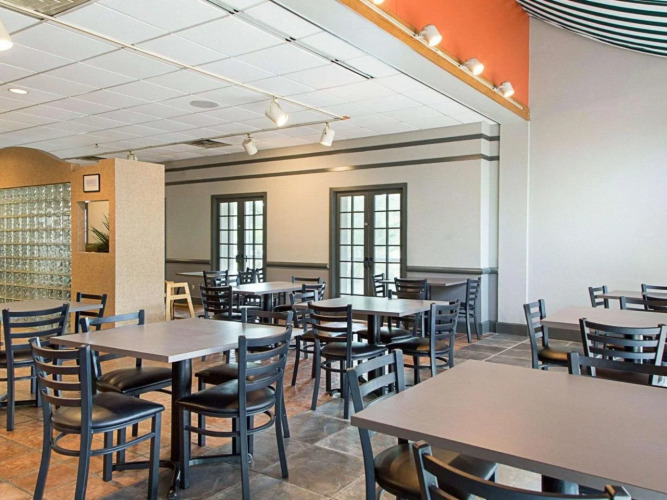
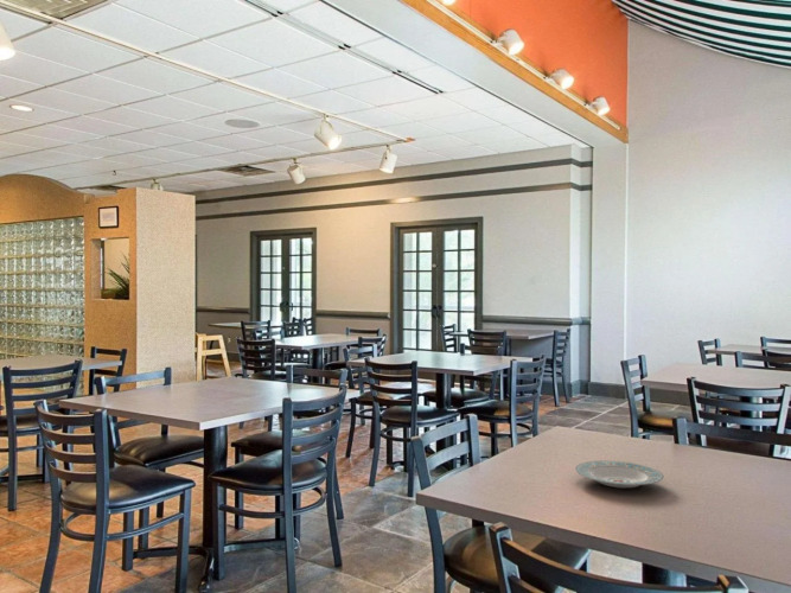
+ plate (618, 477)
